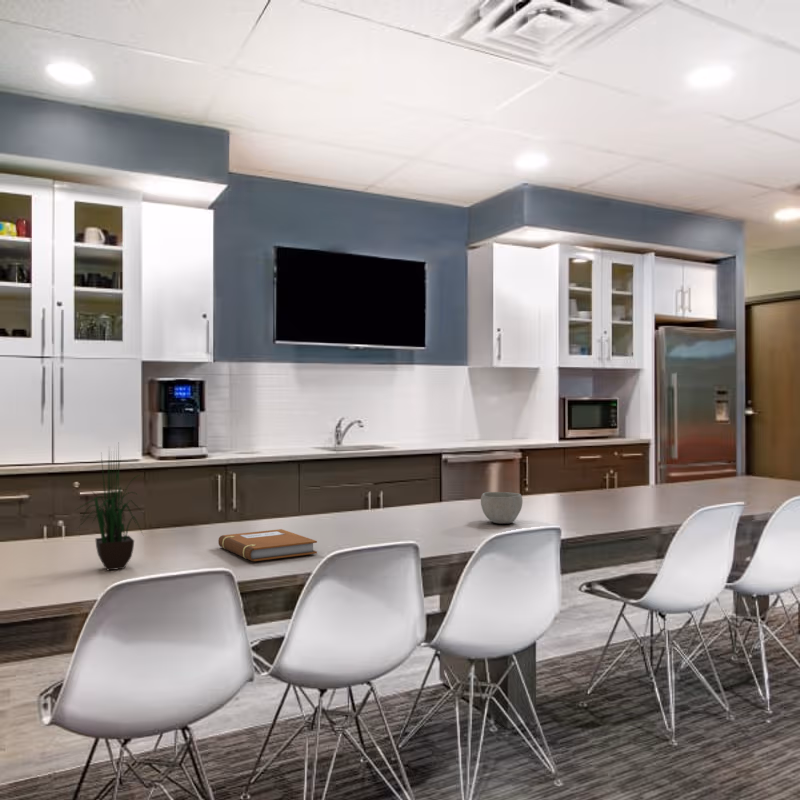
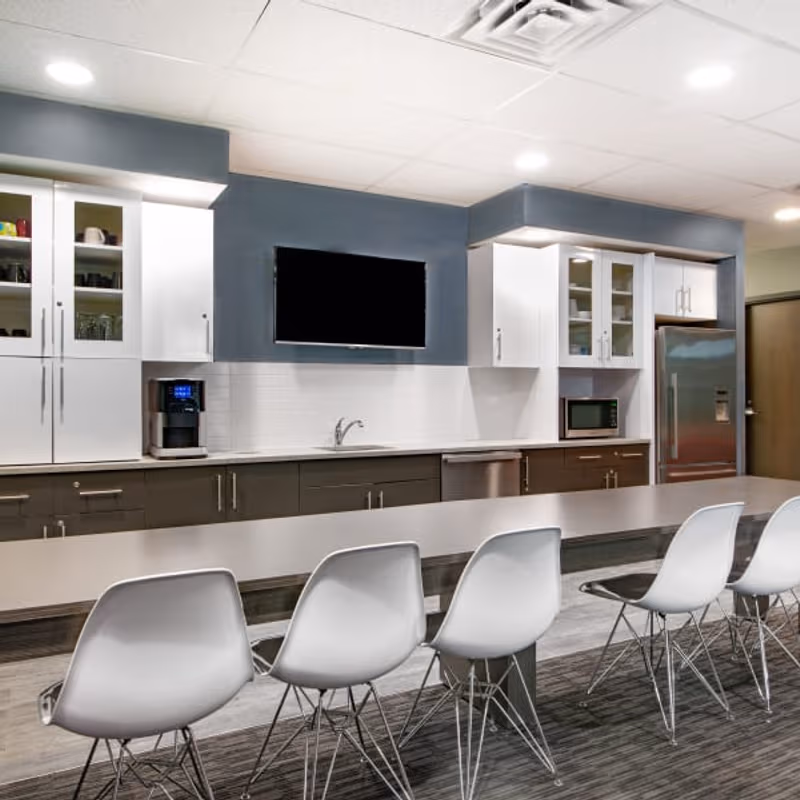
- potted plant (110, 500)
- bowl (501, 508)
- notebook (265, 543)
